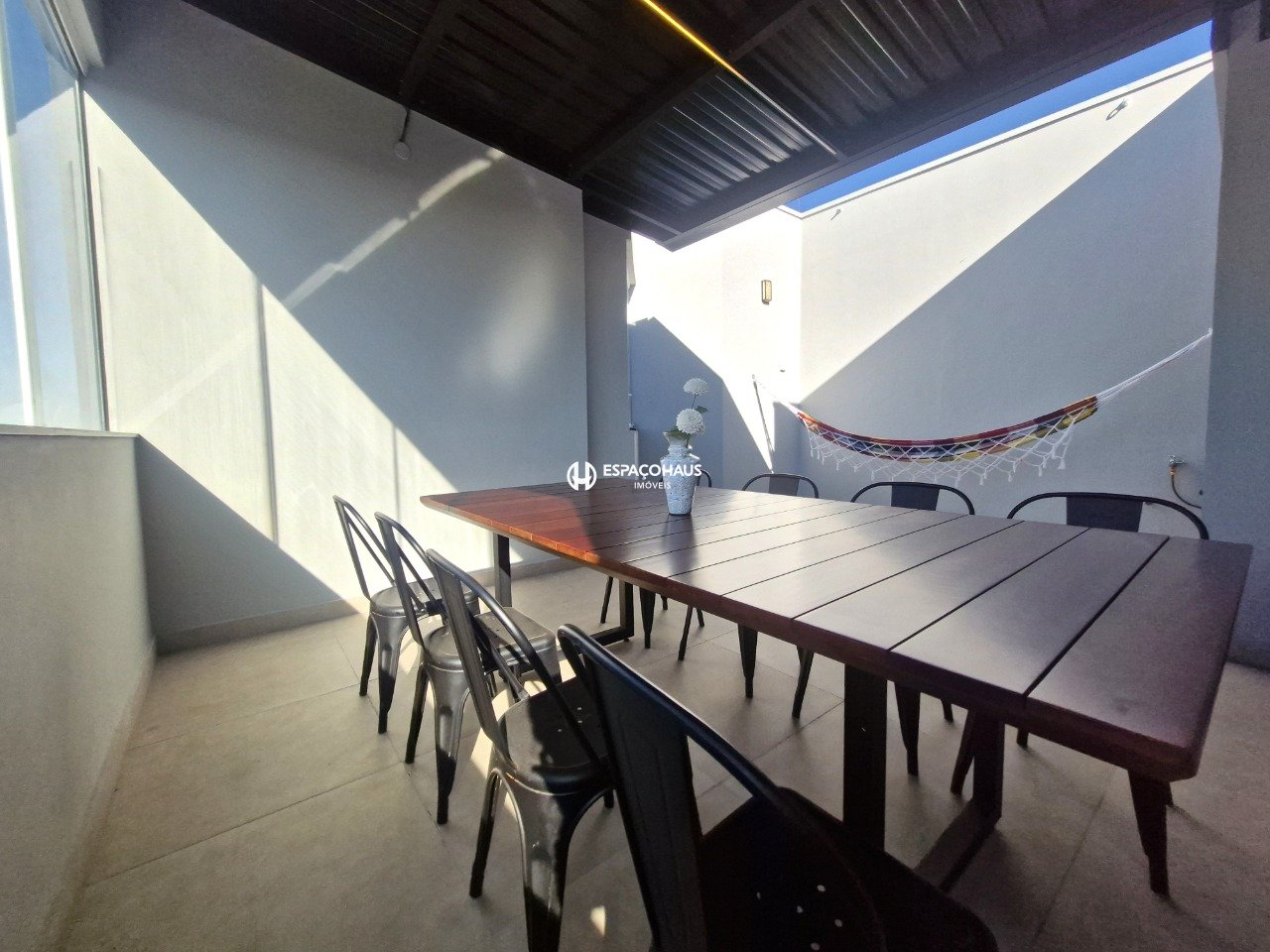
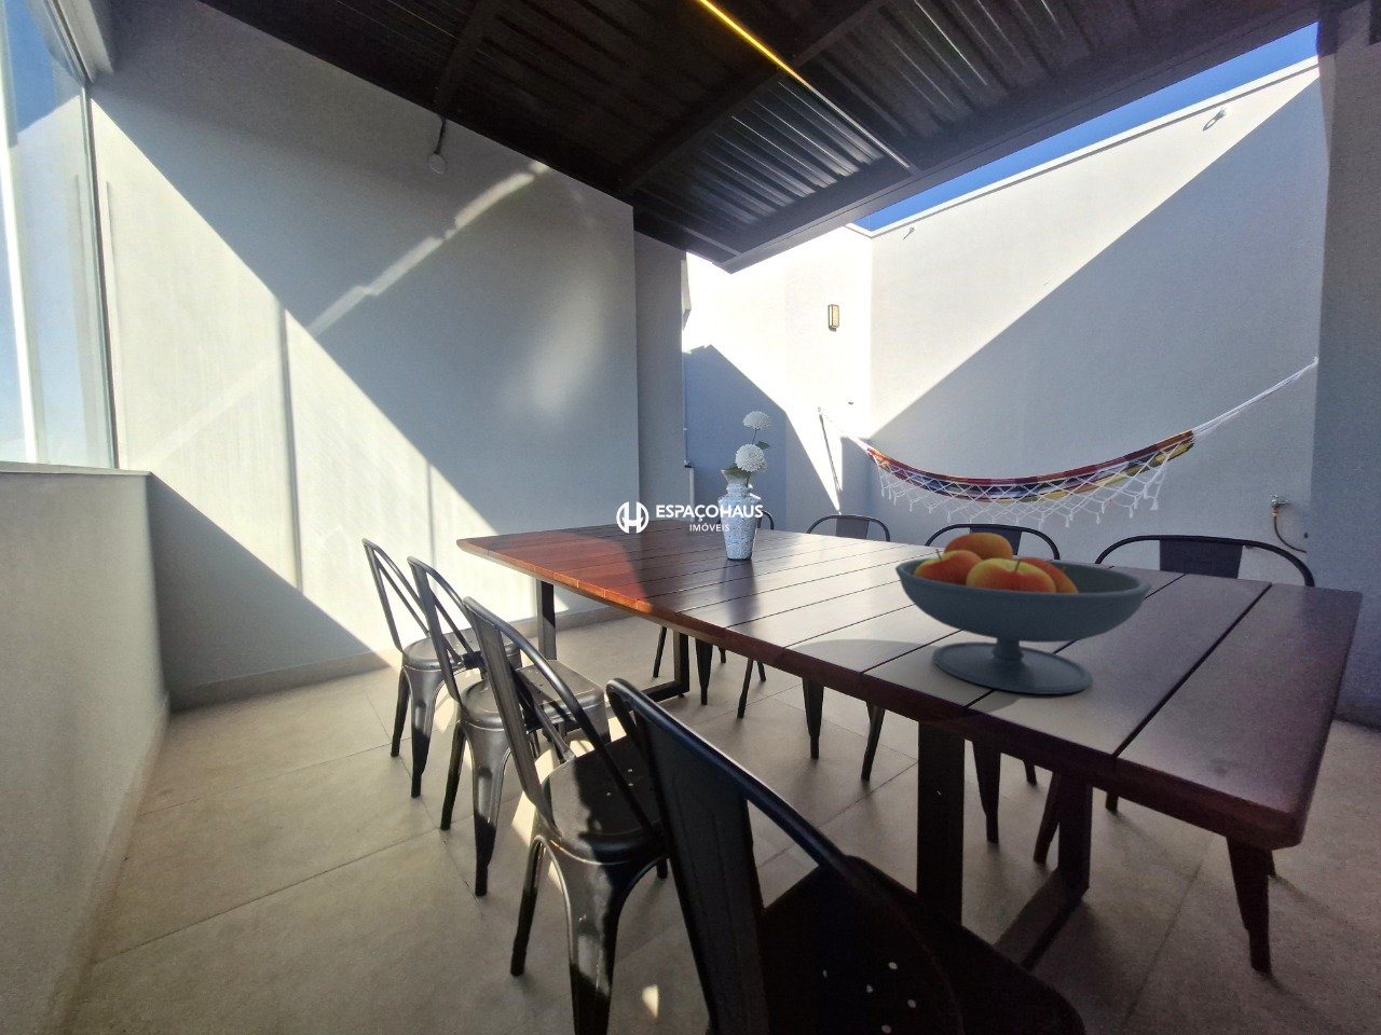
+ fruit bowl (1009, 602)
